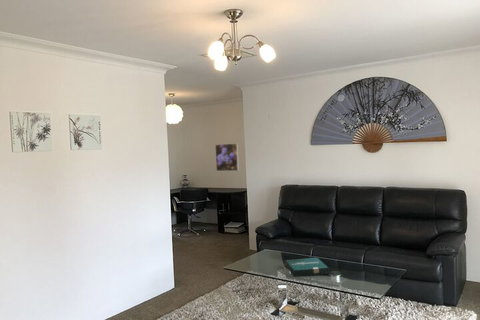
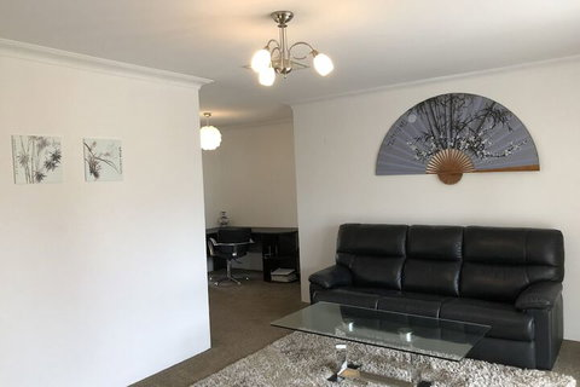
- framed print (226, 157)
- pizza box (306, 266)
